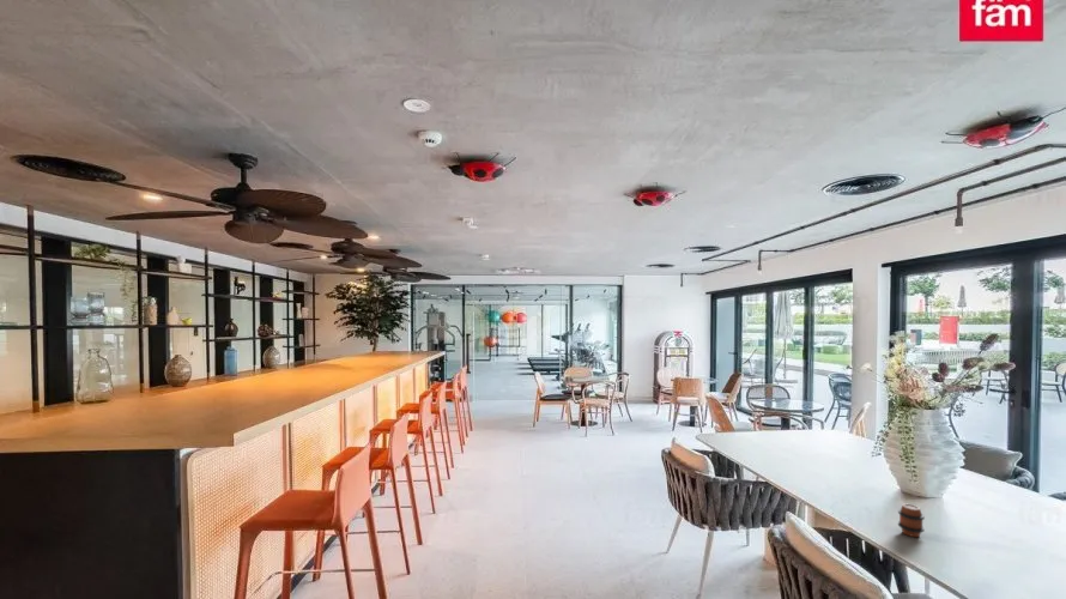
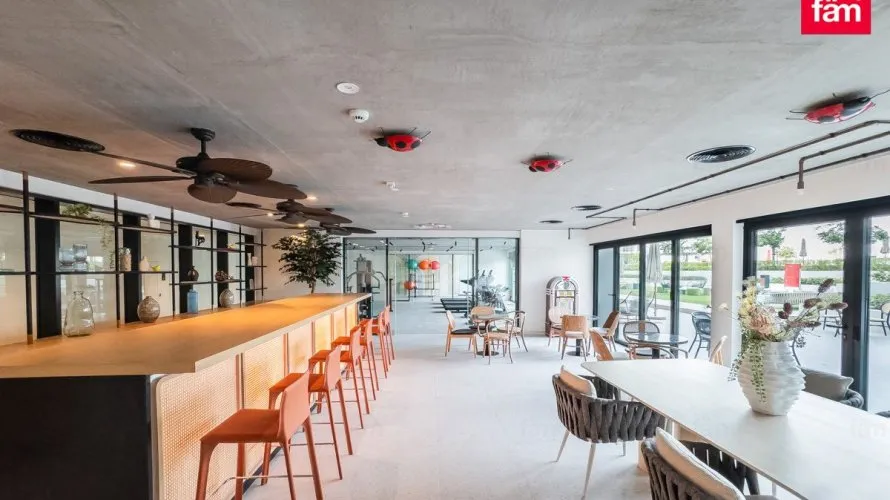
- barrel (910, 520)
